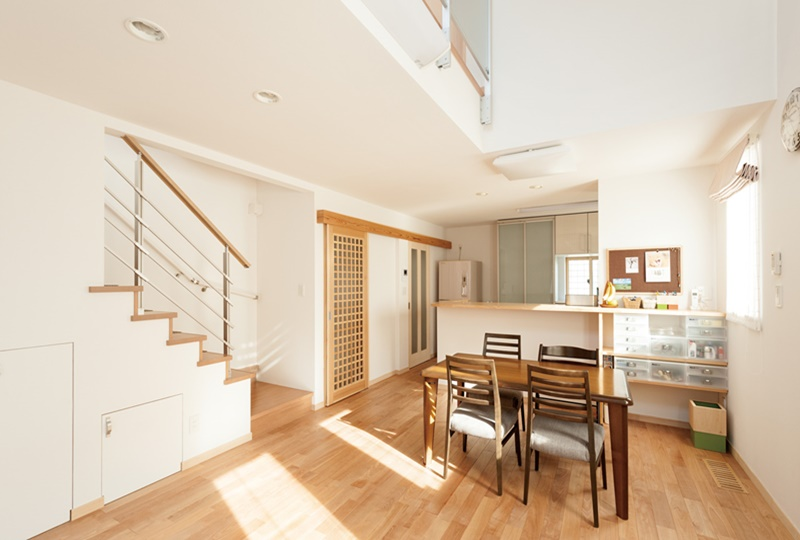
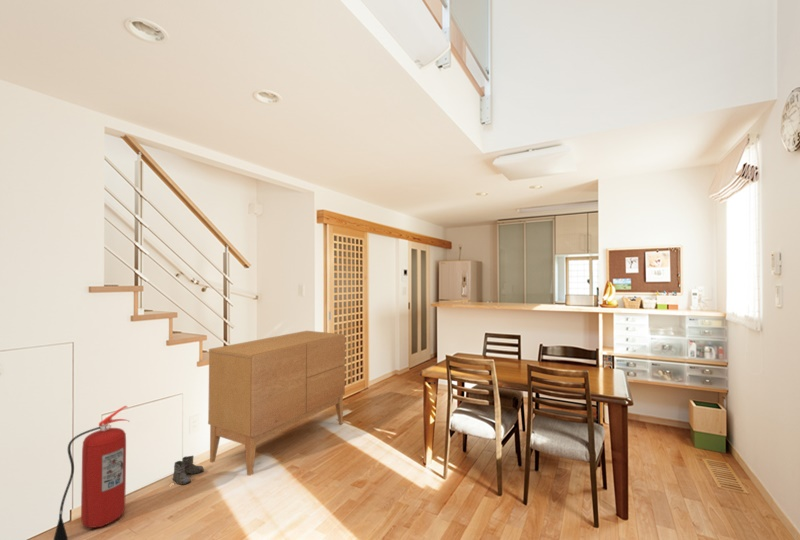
+ fire extinguisher (94, 469)
+ boots (186, 468)
+ sideboard (284, 390)
